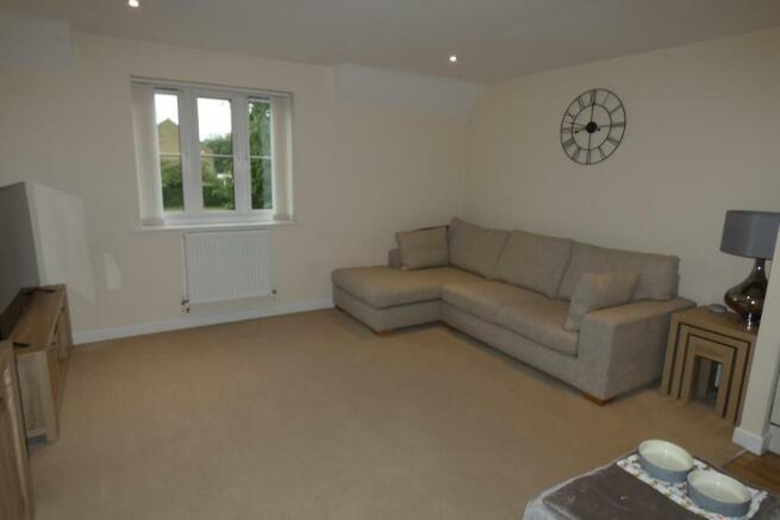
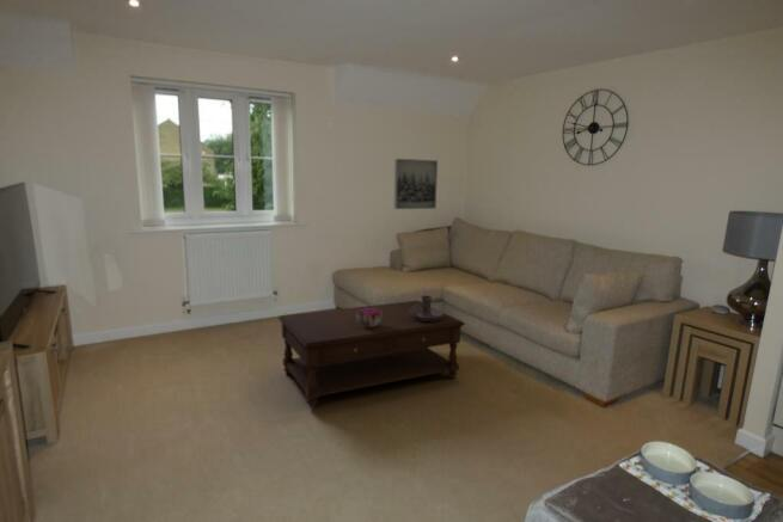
+ candle holder (423, 307)
+ wall art (416, 184)
+ decorative bowl (368, 318)
+ coffee table (369, 346)
